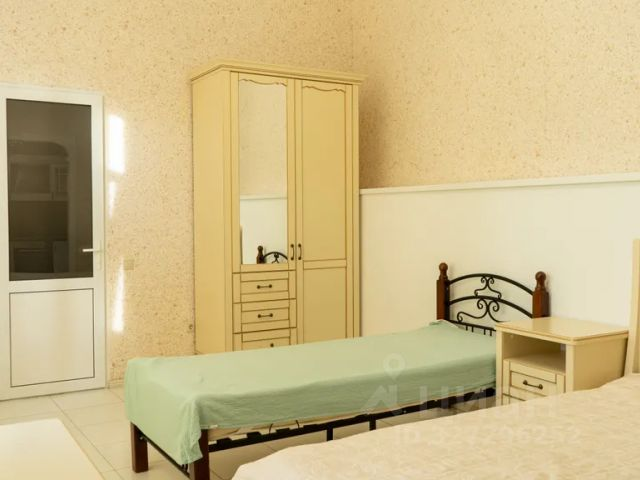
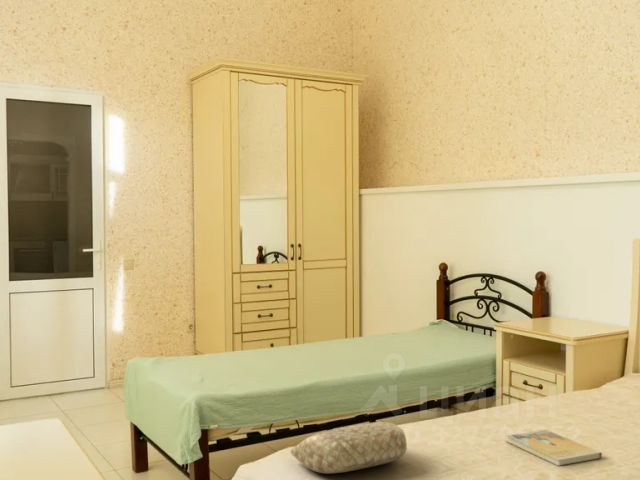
+ handbag (345, 440)
+ book (551, 446)
